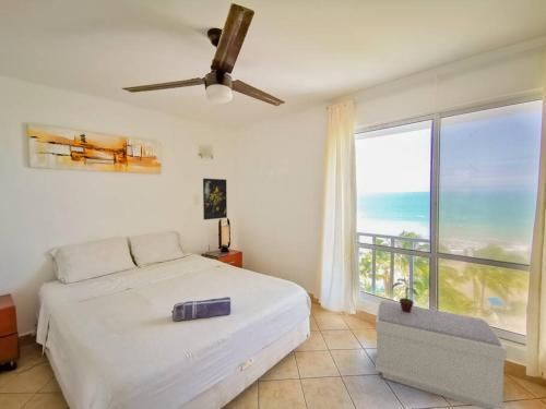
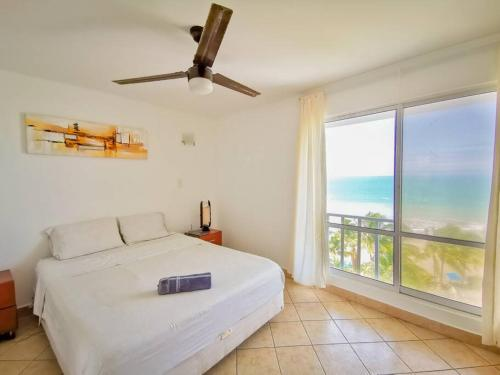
- potted plant (406, 296)
- bench (430, 347)
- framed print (215, 199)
